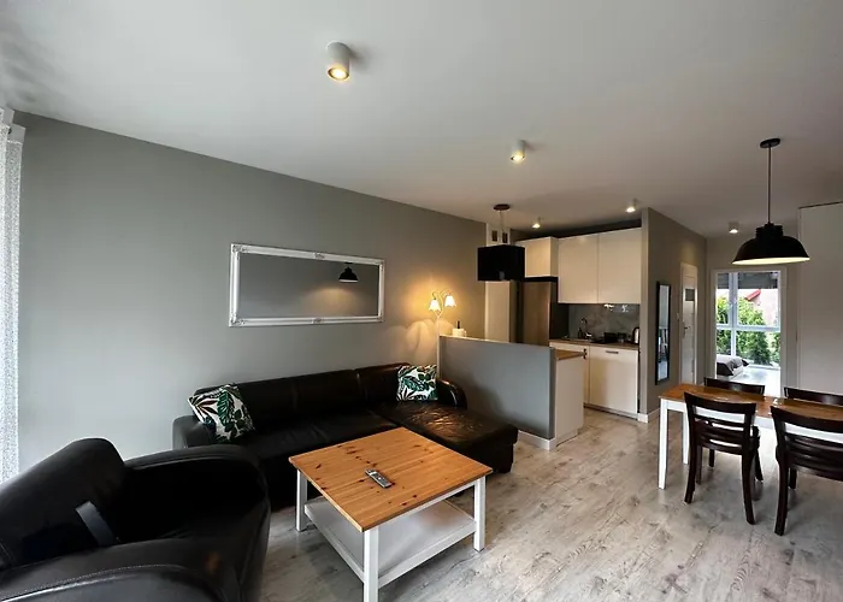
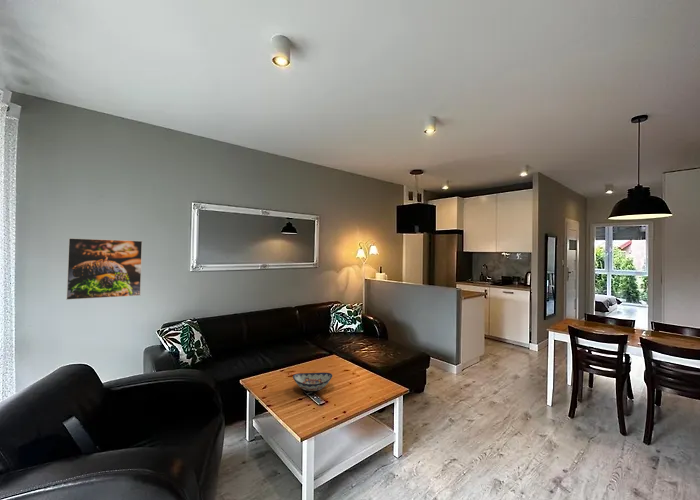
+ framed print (106, 268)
+ decorative bowl (312, 382)
